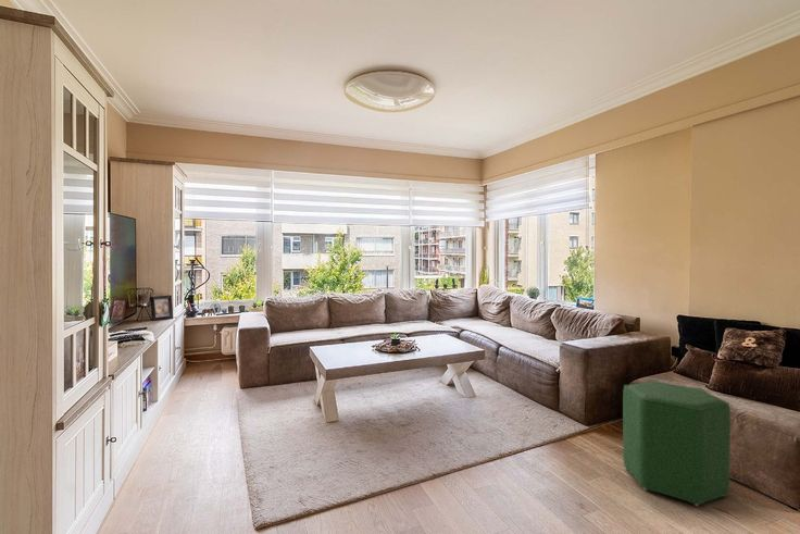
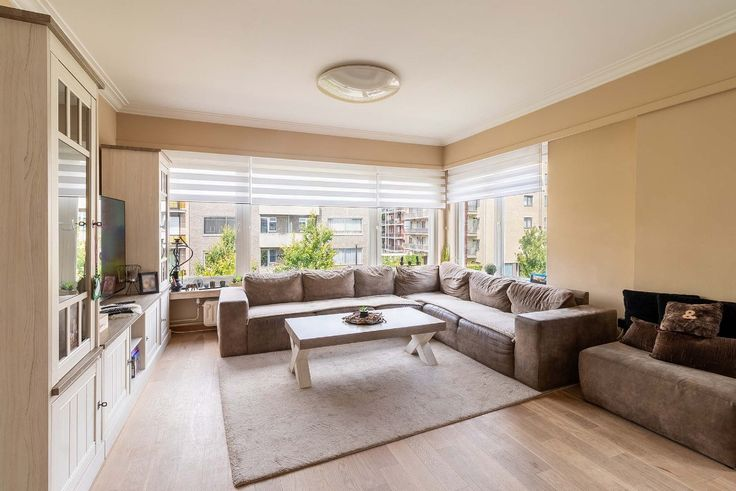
- ottoman (673, 436)
